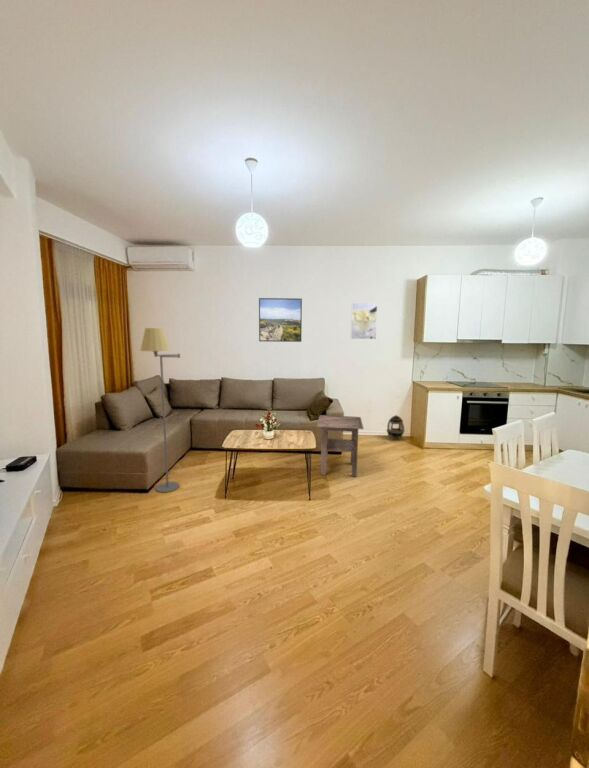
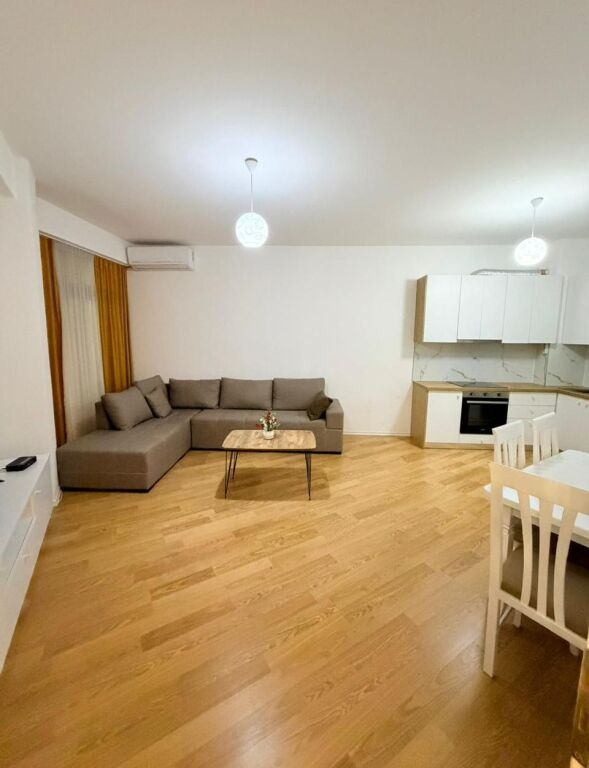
- floor lamp (163, 413)
- lantern (395, 428)
- side table (339, 444)
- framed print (363, 321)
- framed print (280, 320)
